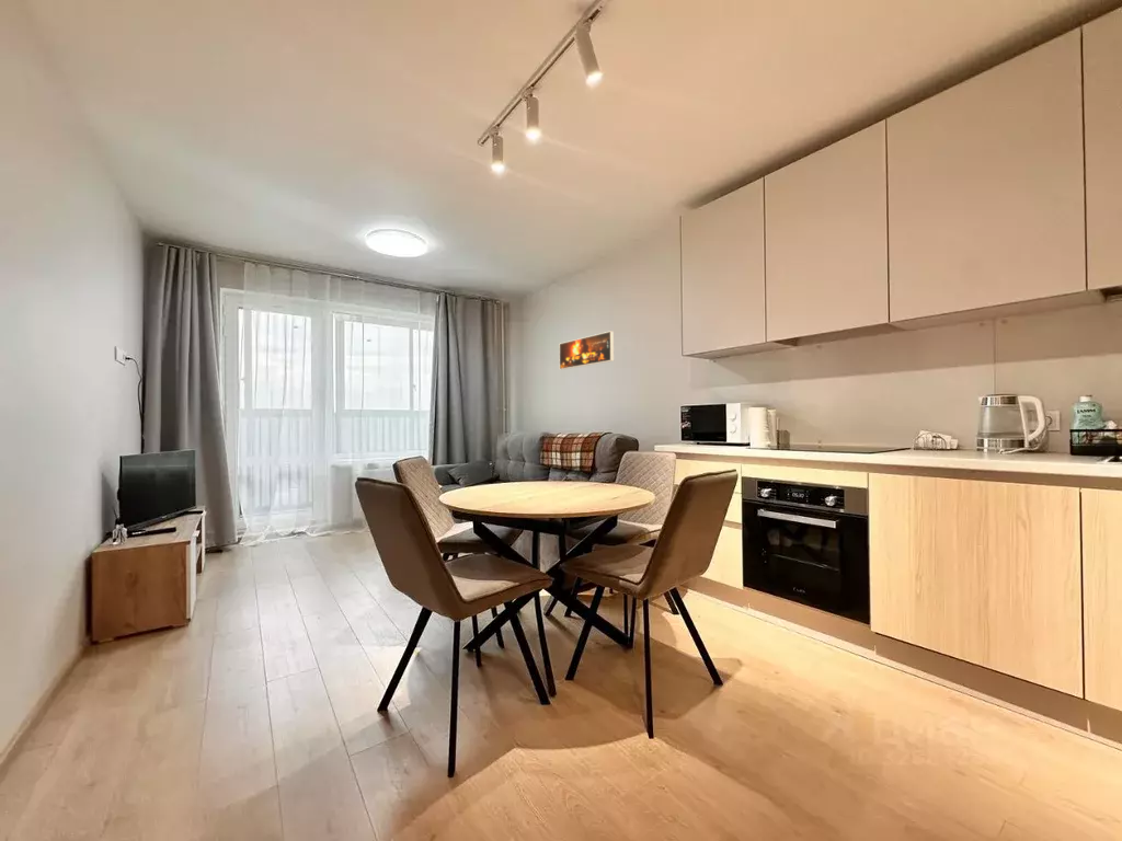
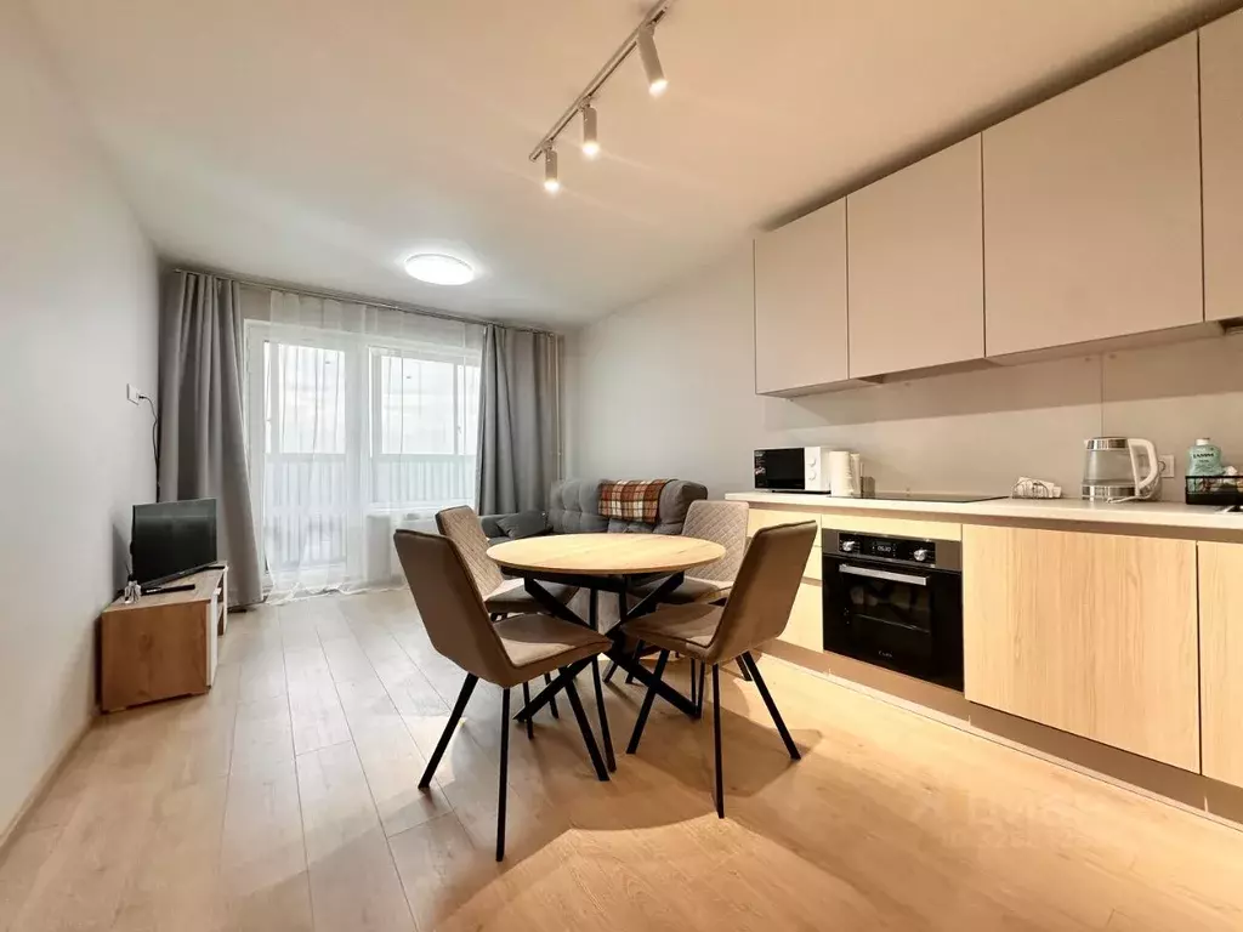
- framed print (584, 352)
